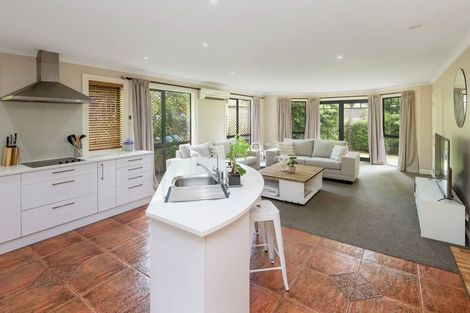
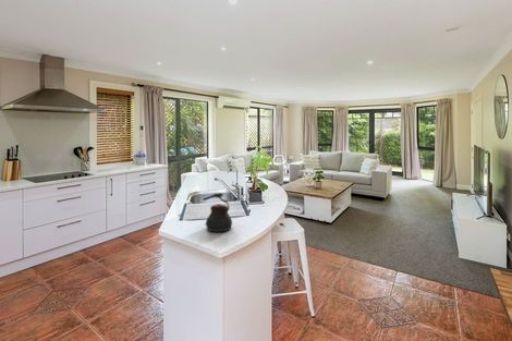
+ teapot (219, 210)
